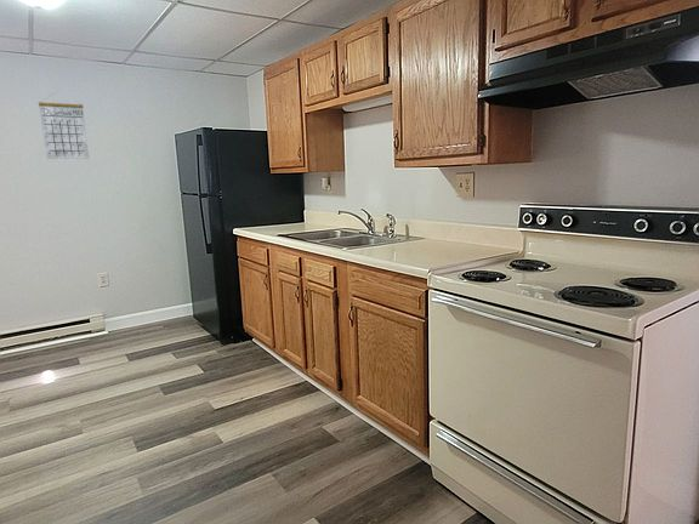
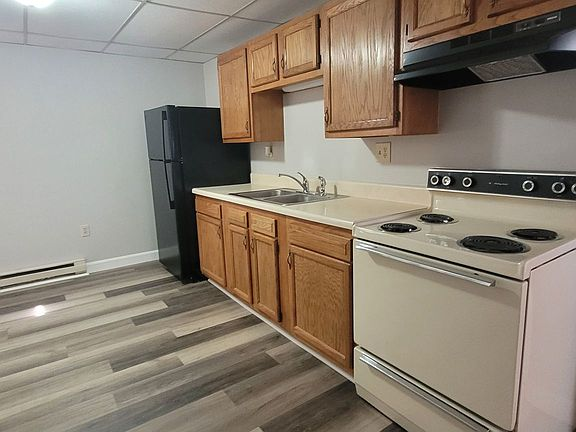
- calendar (63, 124)
